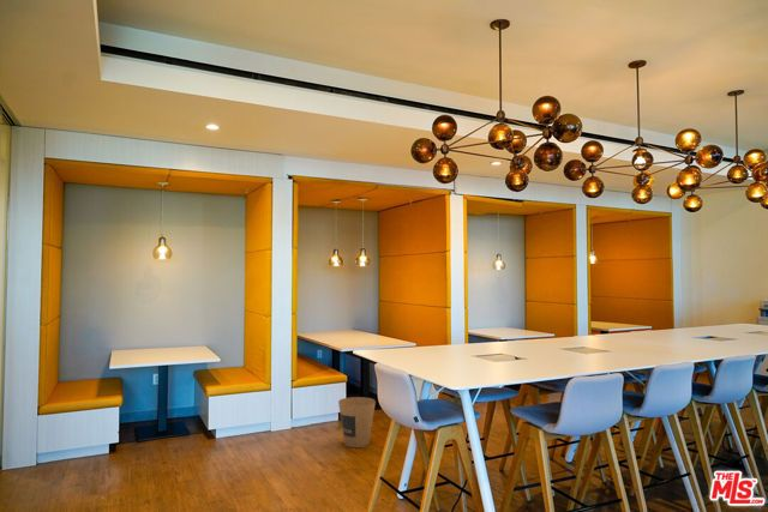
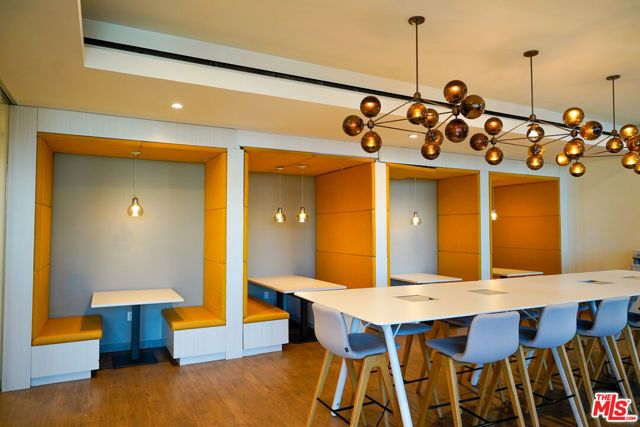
- trash can (356, 422)
